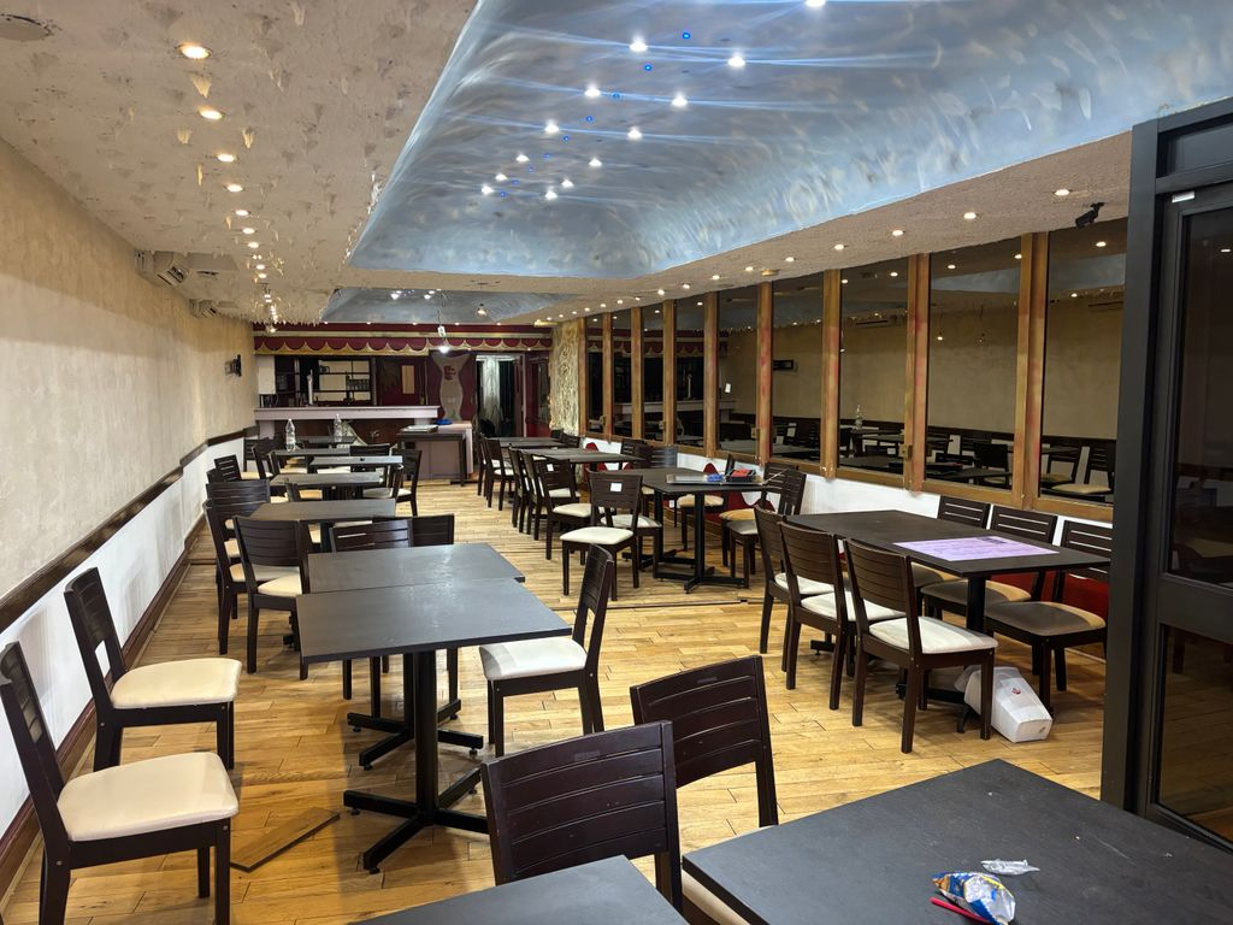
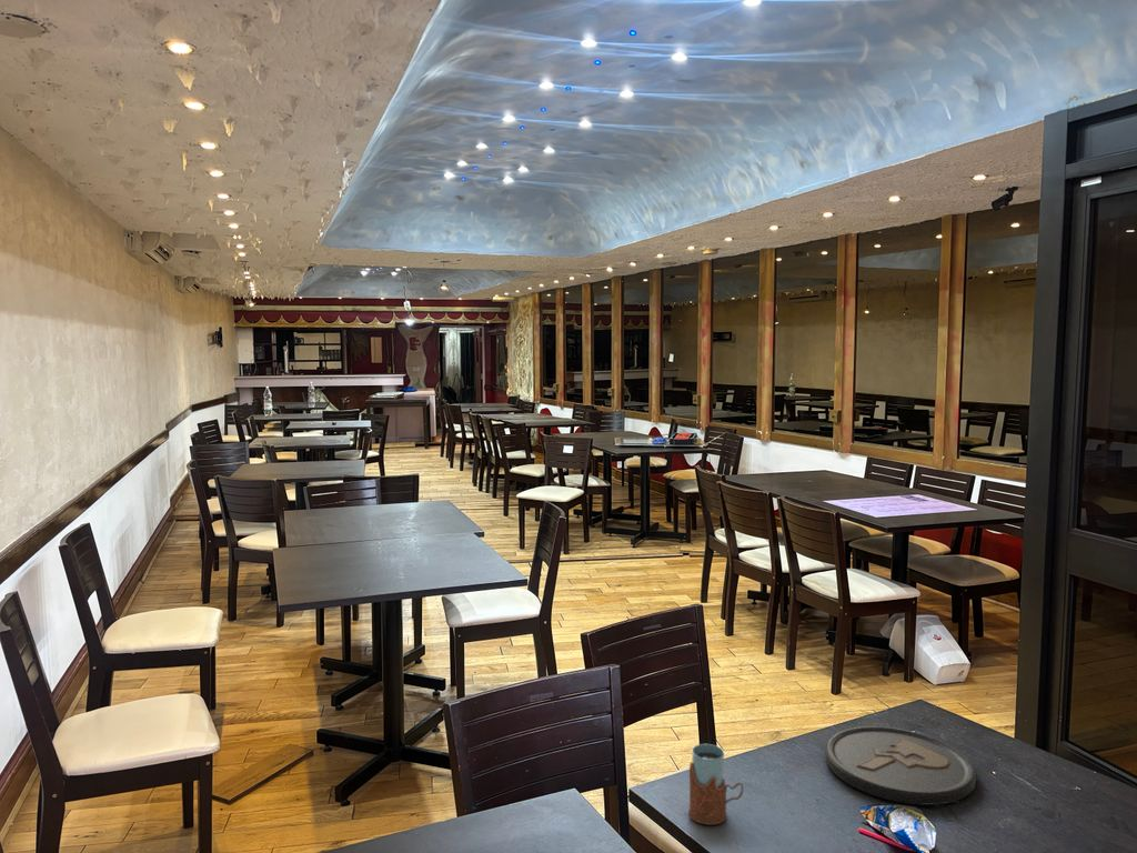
+ drinking glass (716, 783)
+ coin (897, 762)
